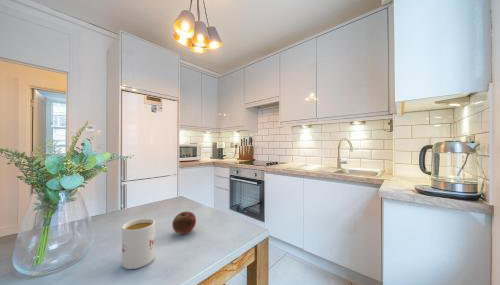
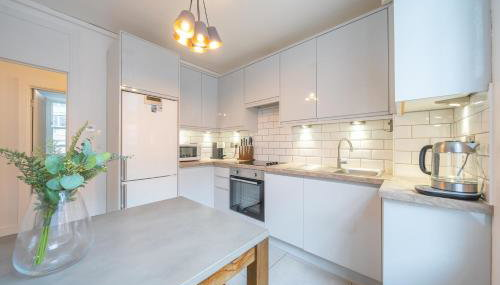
- fruit (184, 221)
- mug (137, 240)
